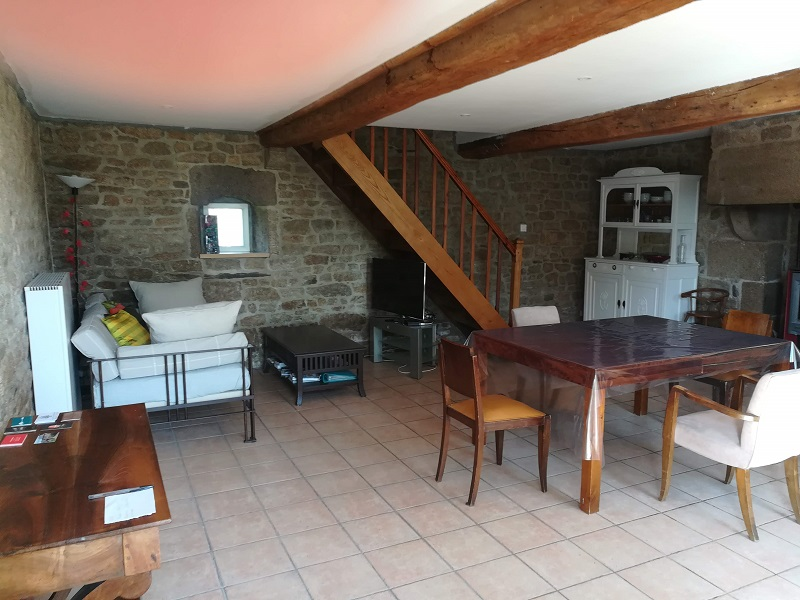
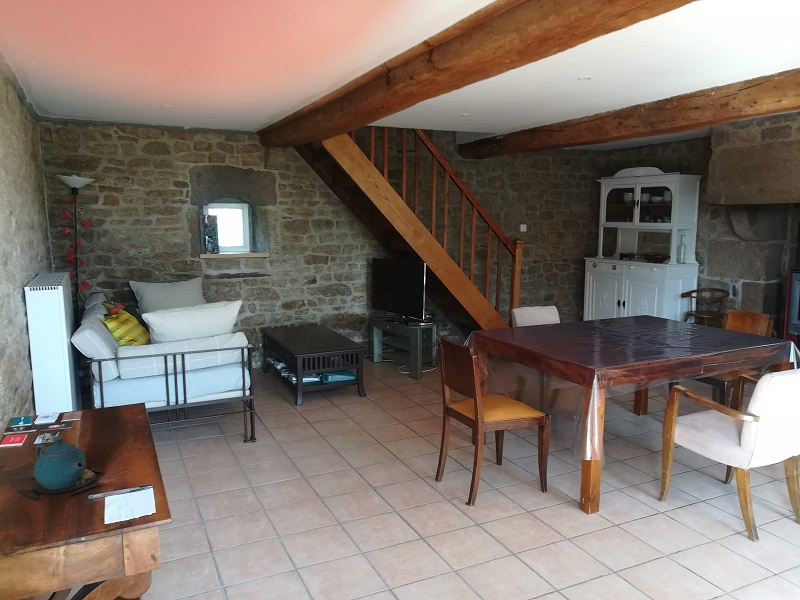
+ teapot (61, 458)
